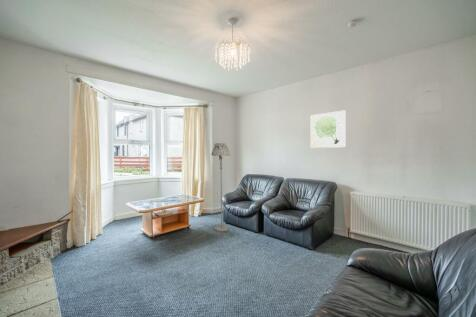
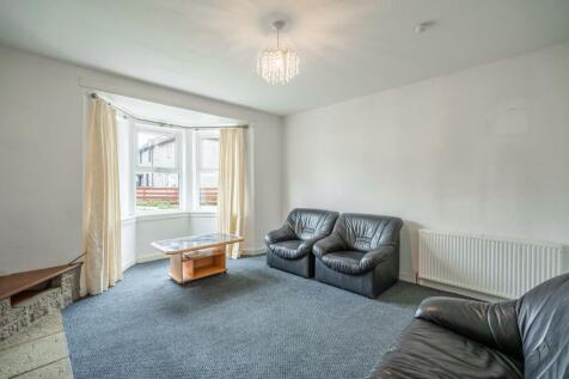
- floor lamp (221, 186)
- wall art (327, 130)
